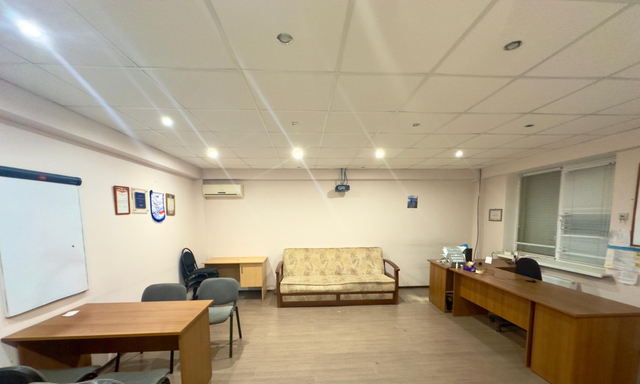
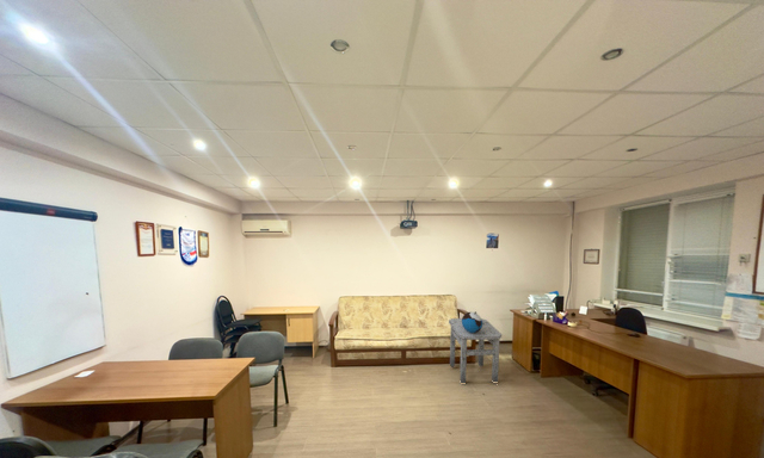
+ decorative globe (472, 321)
+ side table (473, 351)
